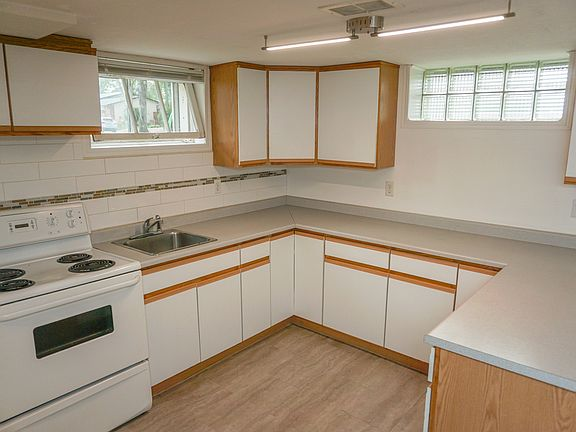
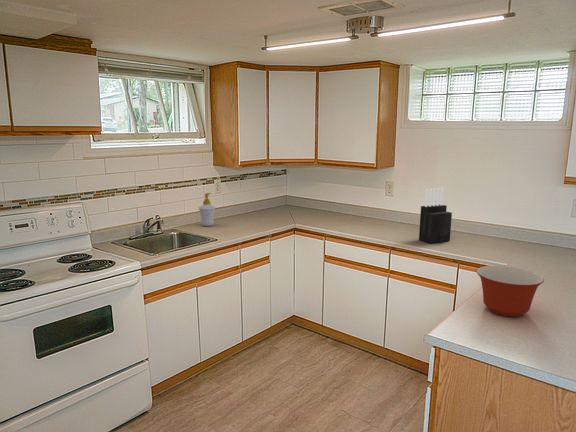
+ knife block (437, 215)
+ soap bottle (206, 209)
+ mixing bowl (507, 292)
